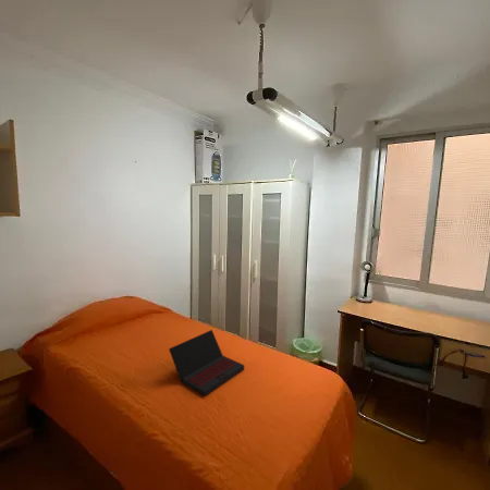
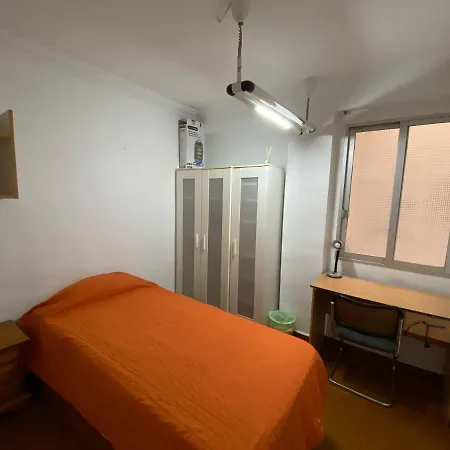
- laptop (207, 358)
